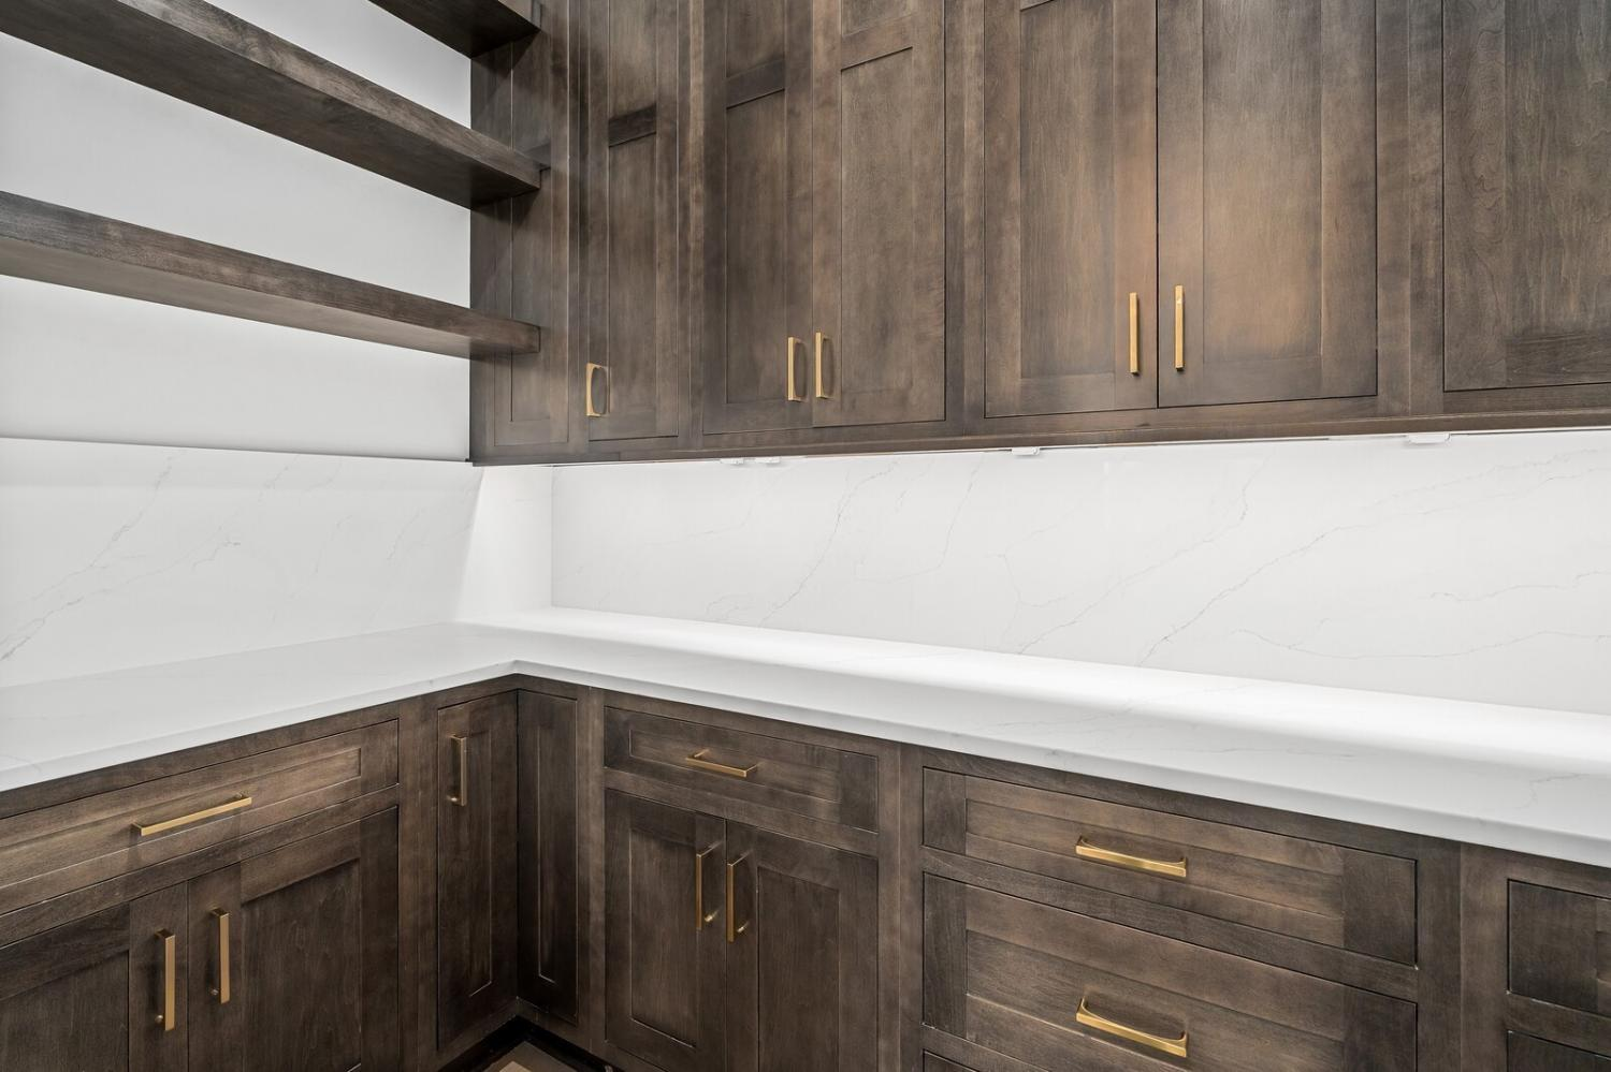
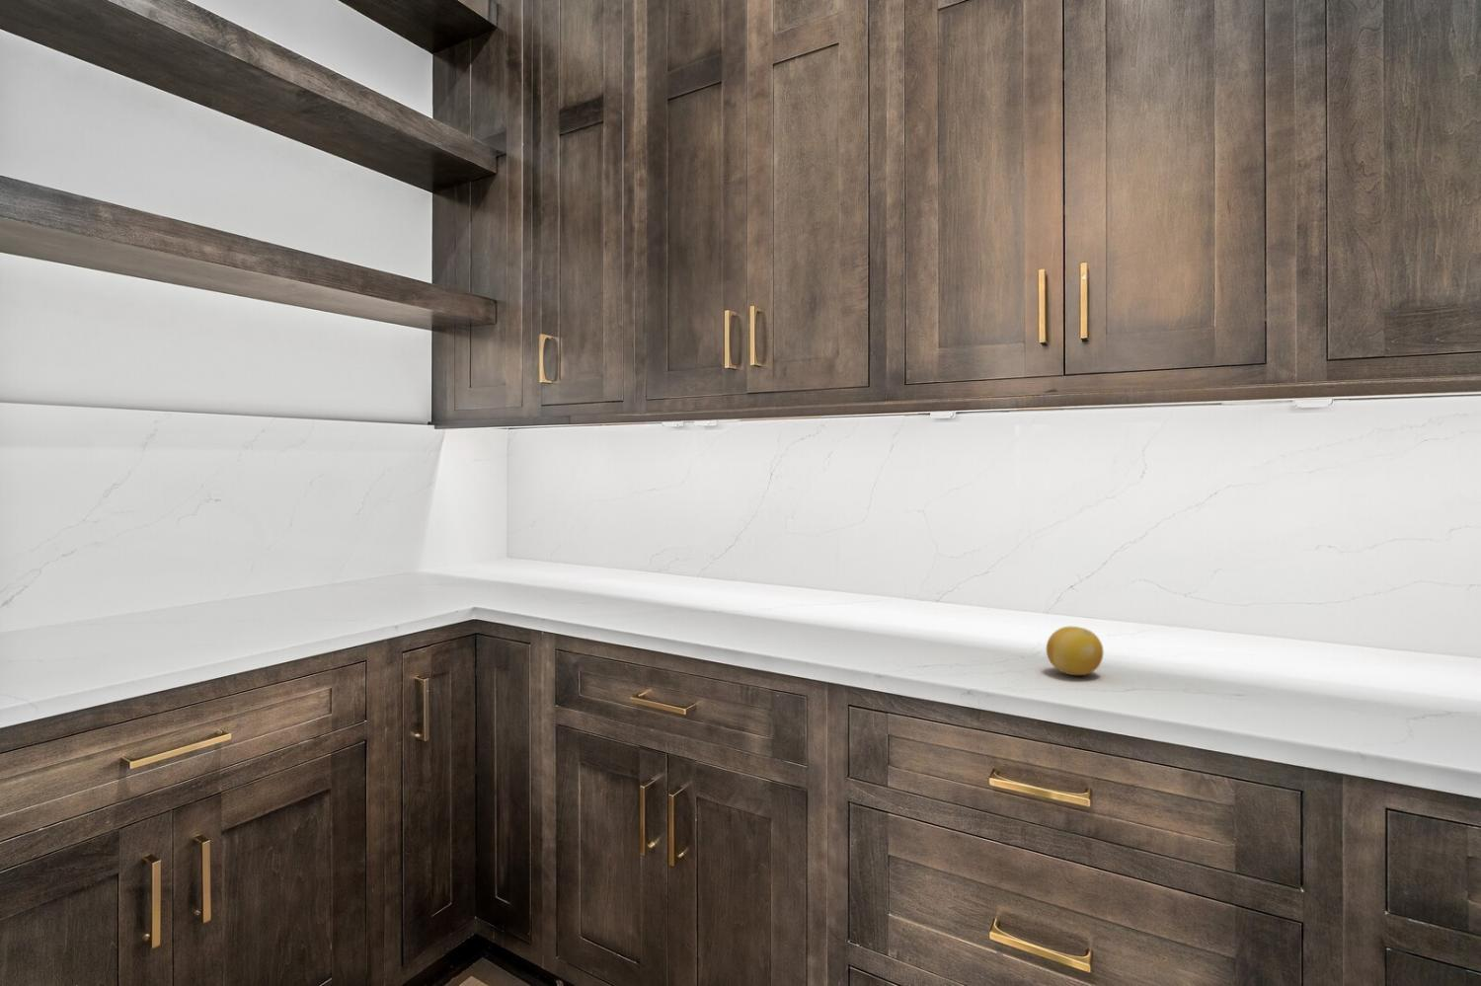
+ fruit (1074, 650)
